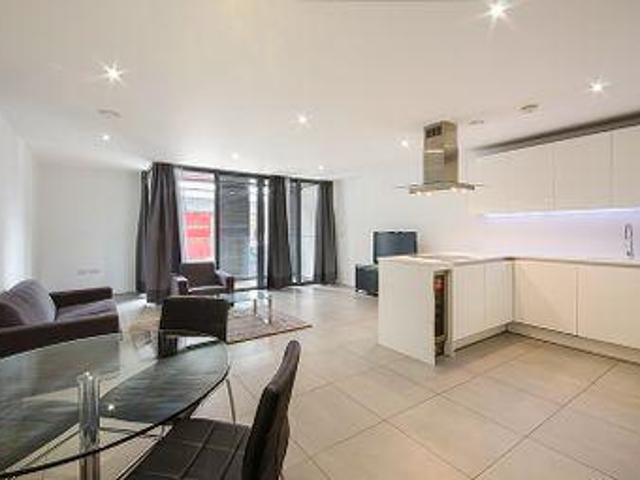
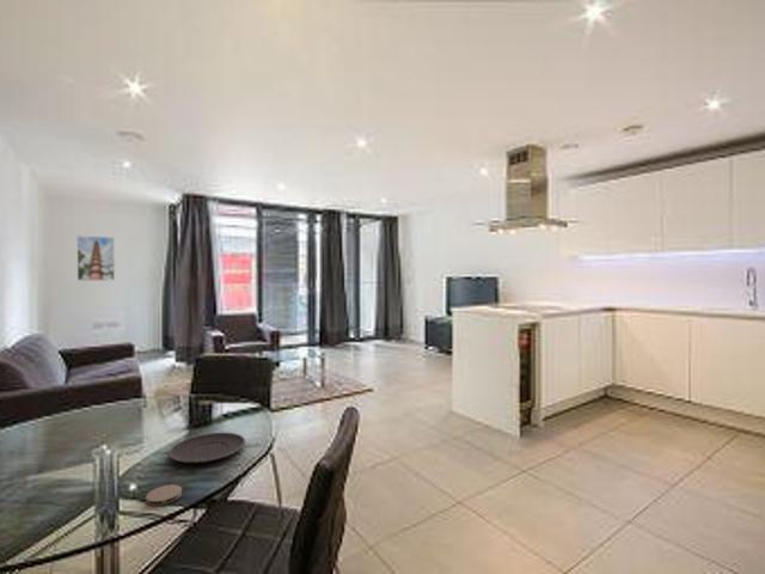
+ plate (208, 447)
+ coaster (164, 494)
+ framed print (96, 258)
